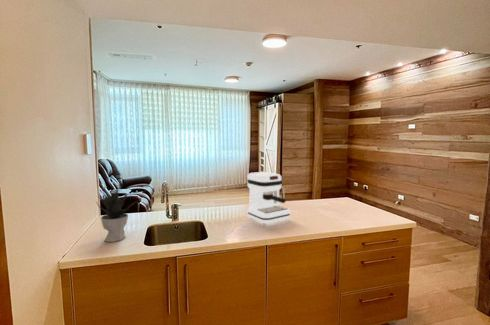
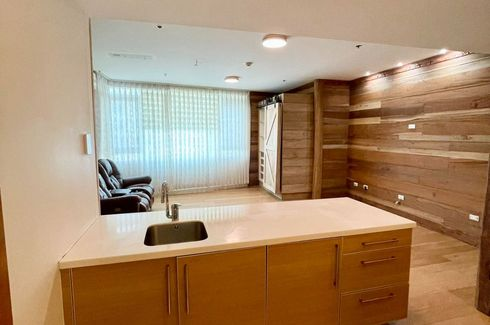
- potted plant (112, 213)
- coffee maker (268, 196)
